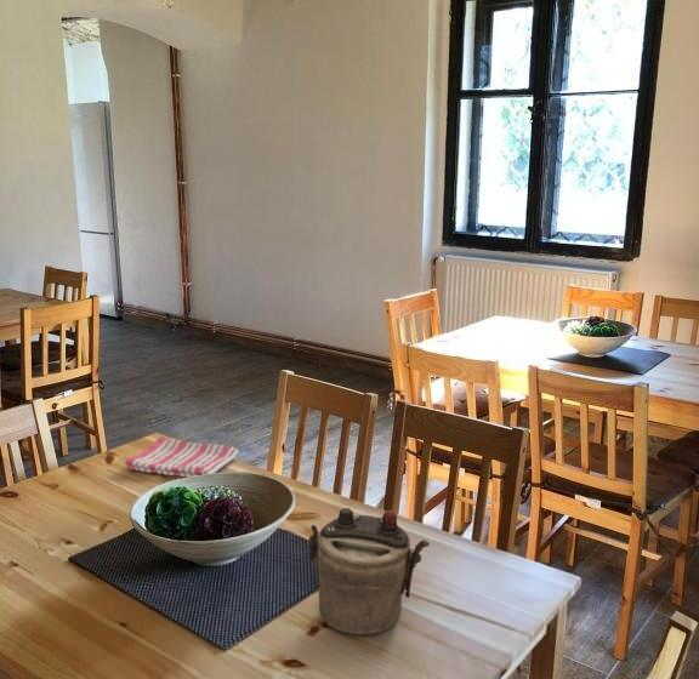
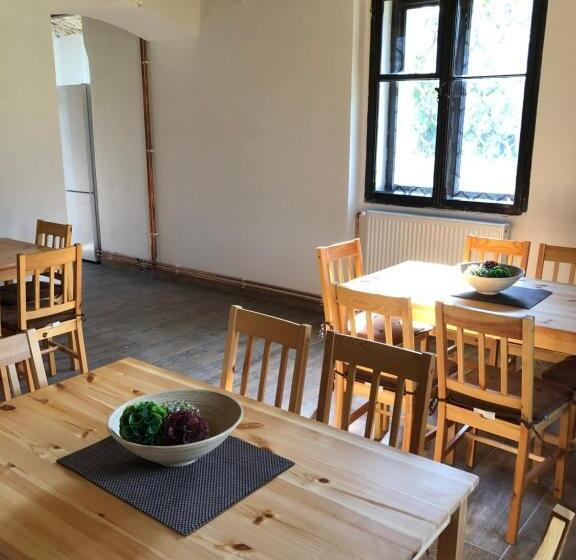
- dish towel (183, 456)
- teapot (365, 564)
